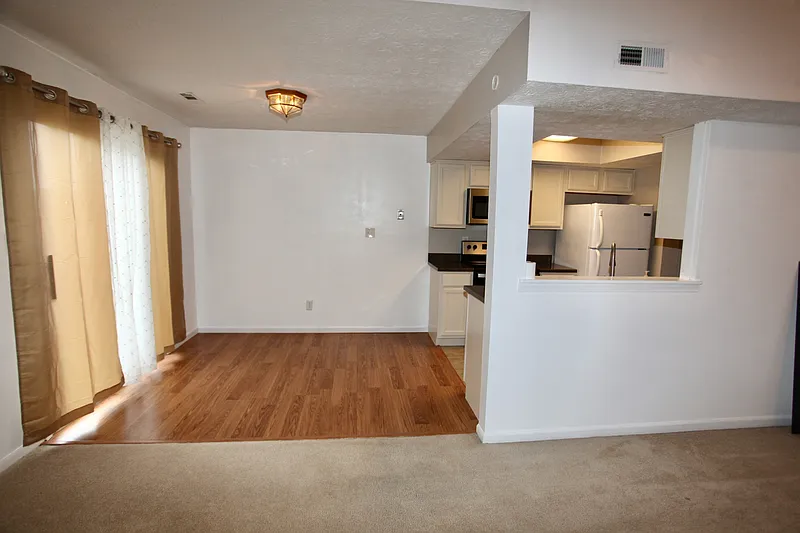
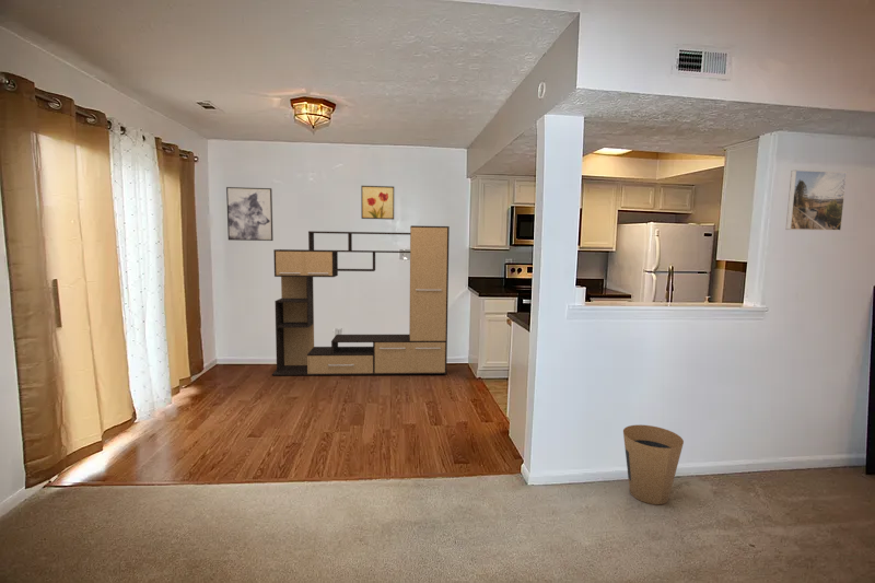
+ wall art (377, 202)
+ wall art (249, 213)
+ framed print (816, 200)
+ media console (361, 270)
+ trash can (650, 465)
